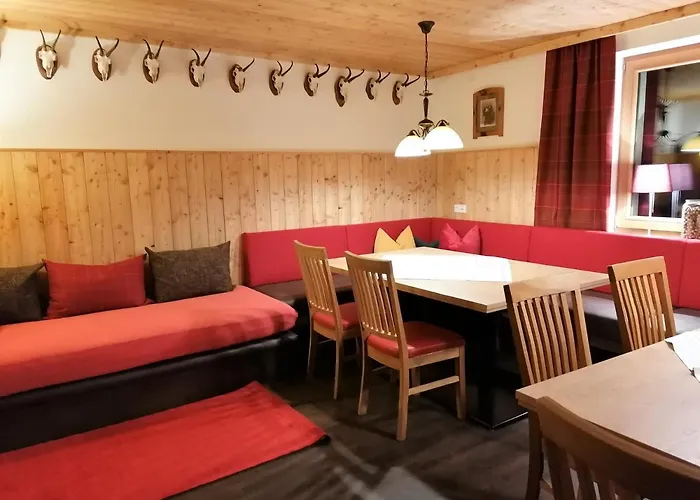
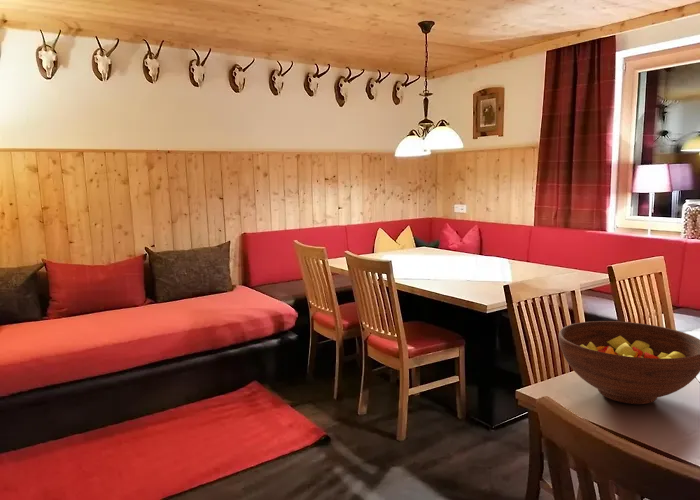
+ fruit bowl (627, 366)
